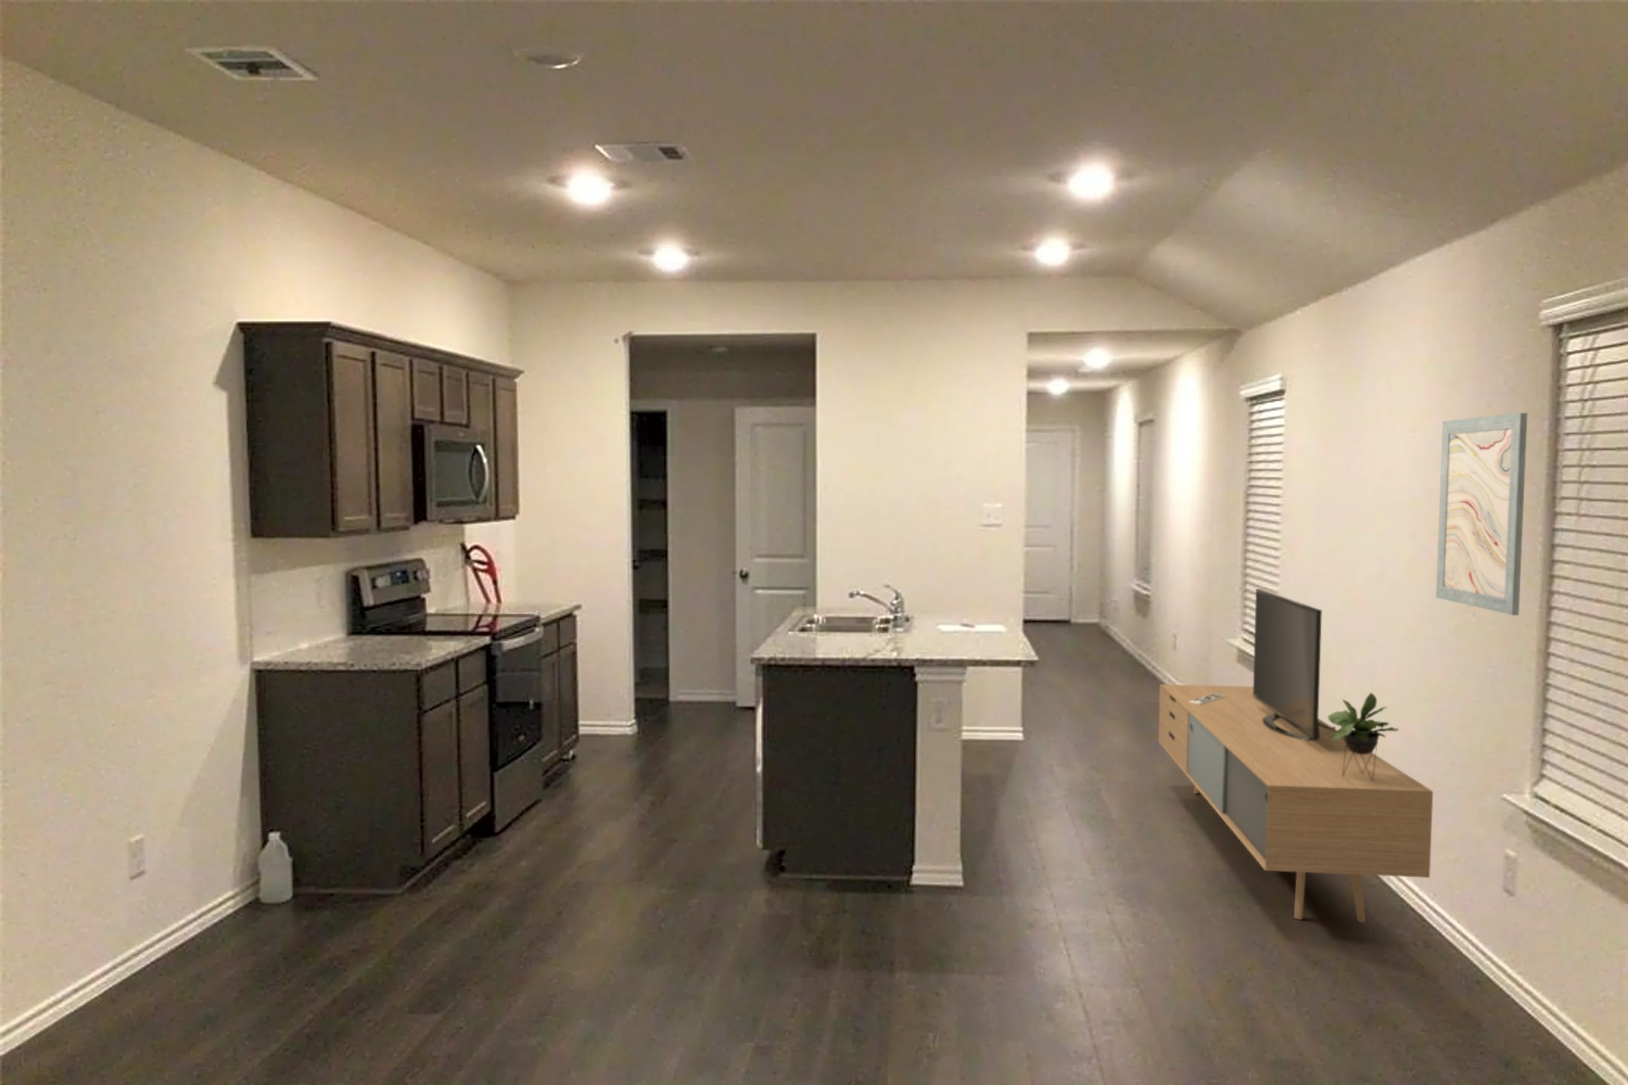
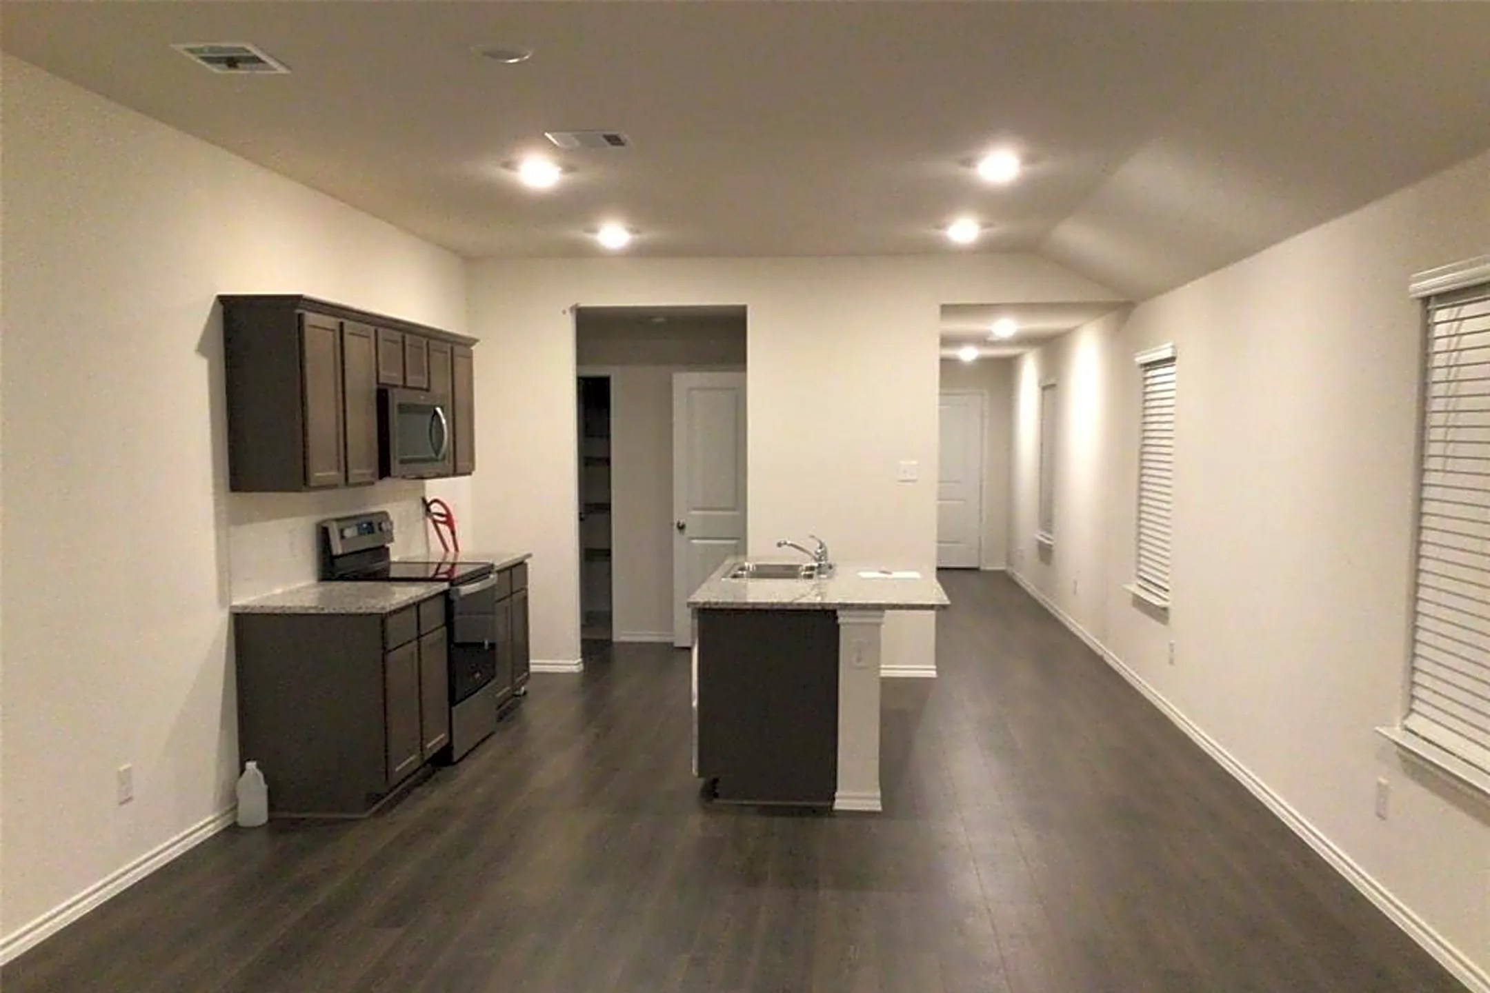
- wall art (1478, 511)
- media console (1272, 723)
